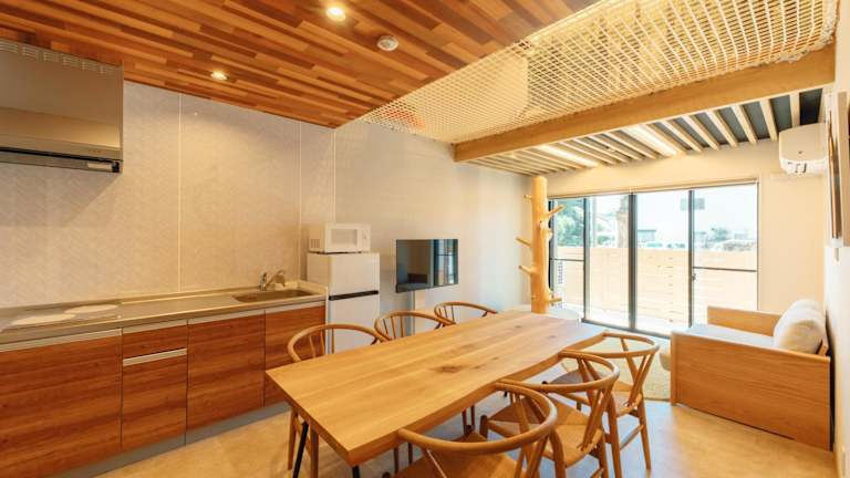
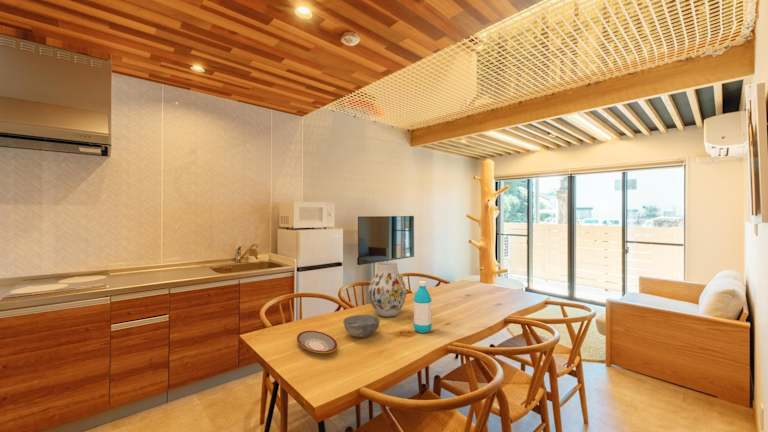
+ water bottle (422, 306)
+ bowl (361, 326)
+ plate (316, 343)
+ vase (387, 289)
